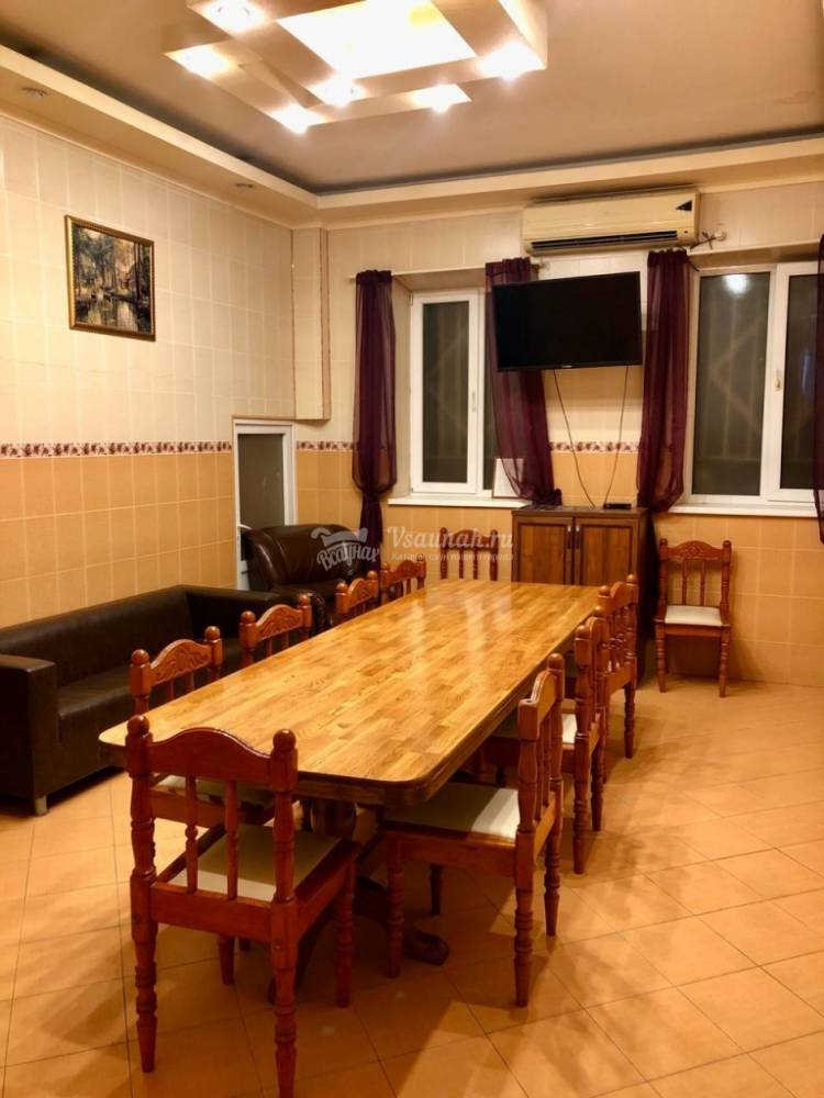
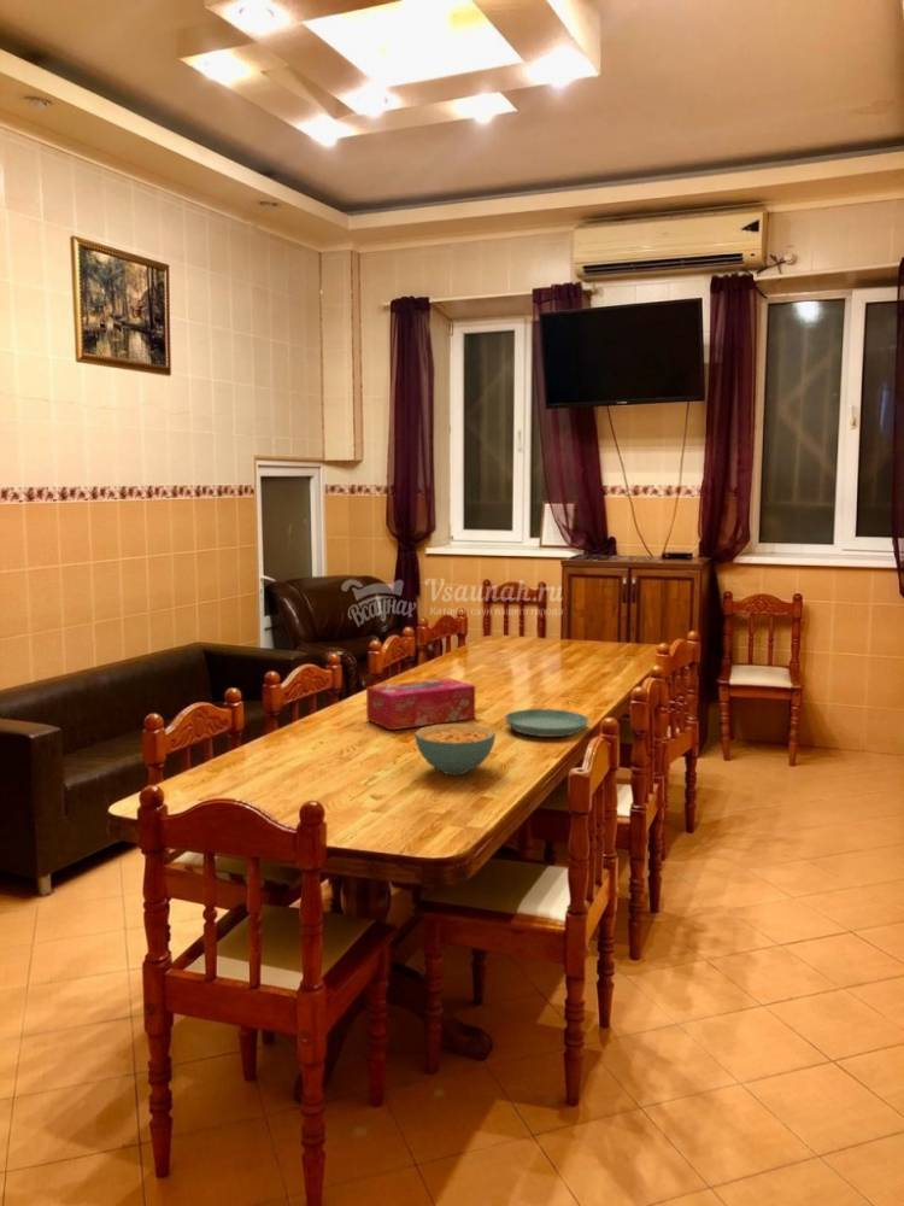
+ tissue box (421, 702)
+ cereal bowl (454, 751)
+ saucer (546, 722)
